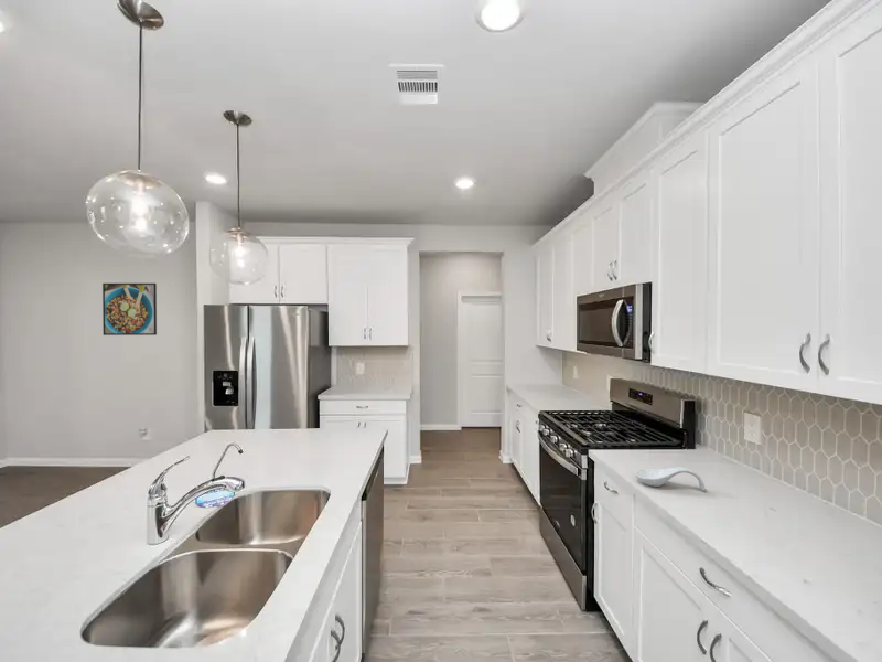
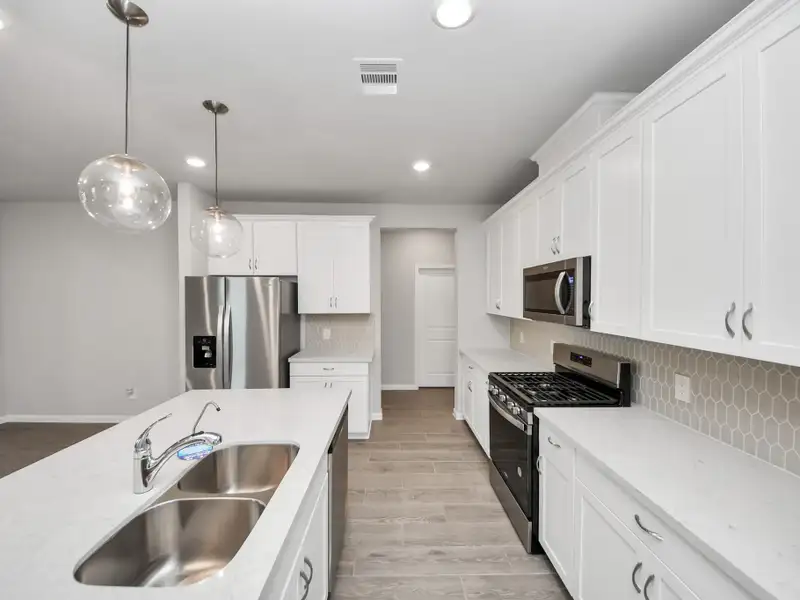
- spoon rest (668, 476)
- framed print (129, 309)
